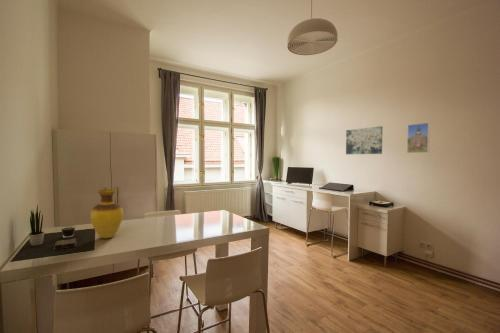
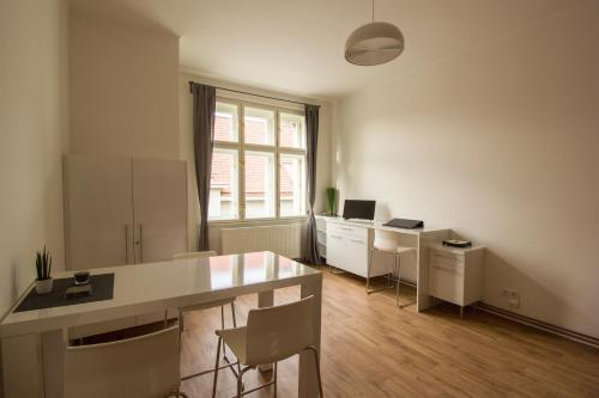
- wall art (363, 141)
- vase (107, 213)
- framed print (418, 138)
